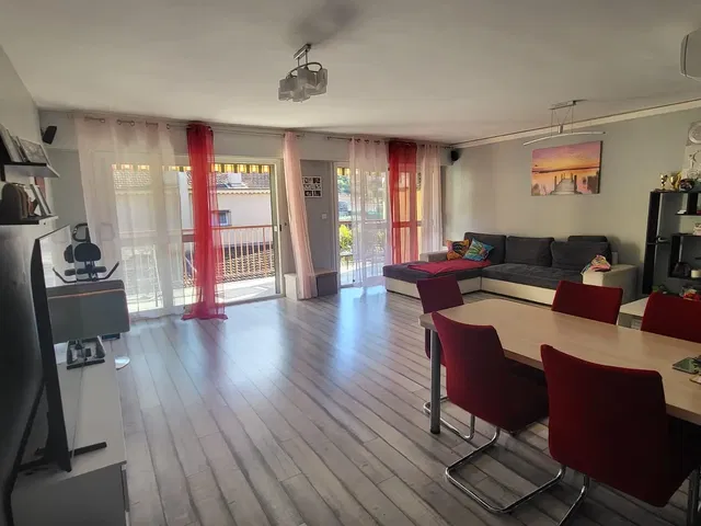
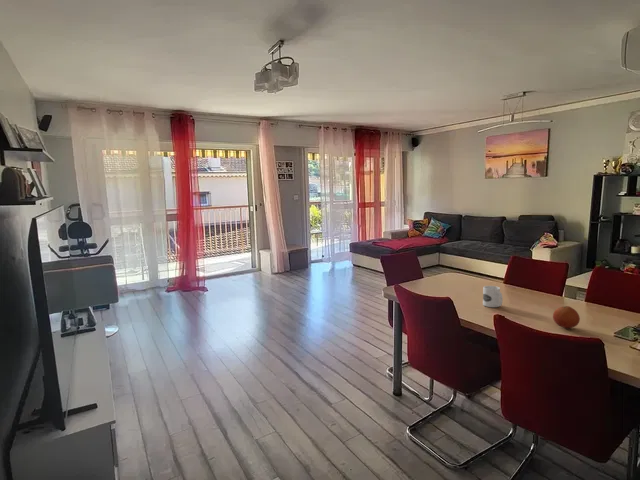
+ fruit (566, 316)
+ mug (493, 297)
